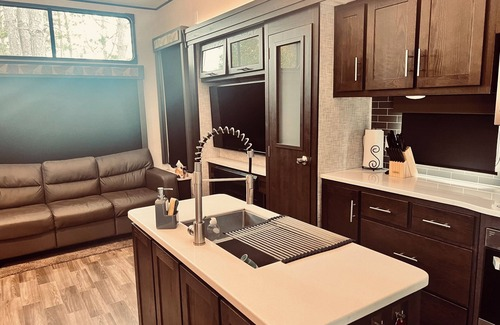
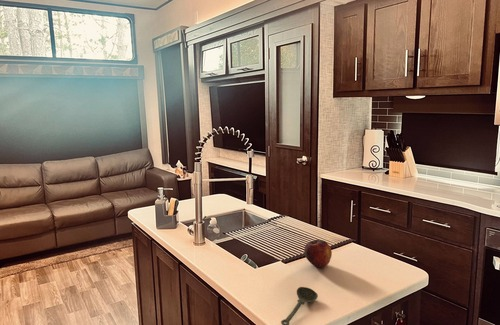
+ spoon (298, 304)
+ fruit (317, 252)
